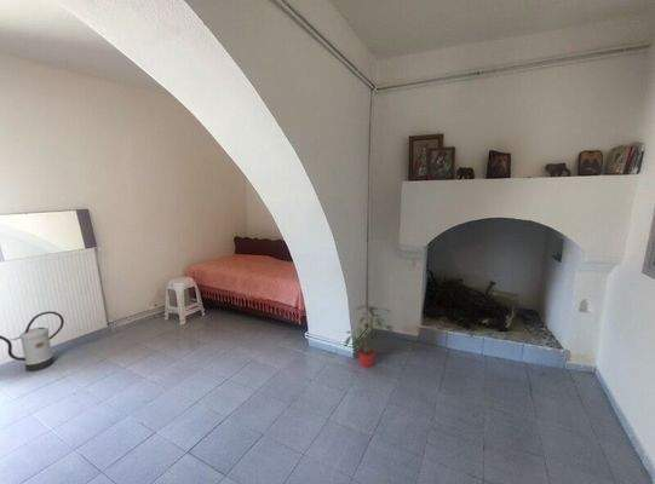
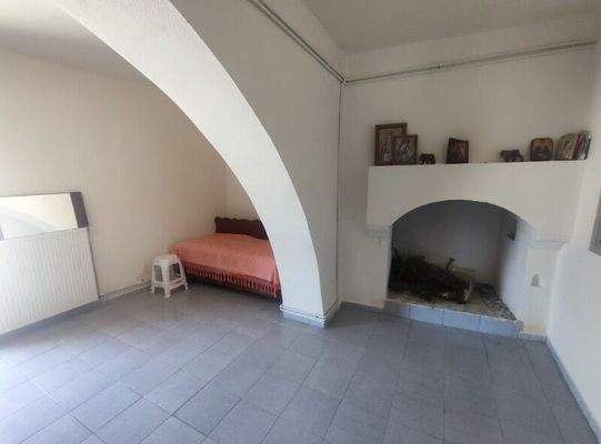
- potted plant (369, 335)
- watering can (34, 341)
